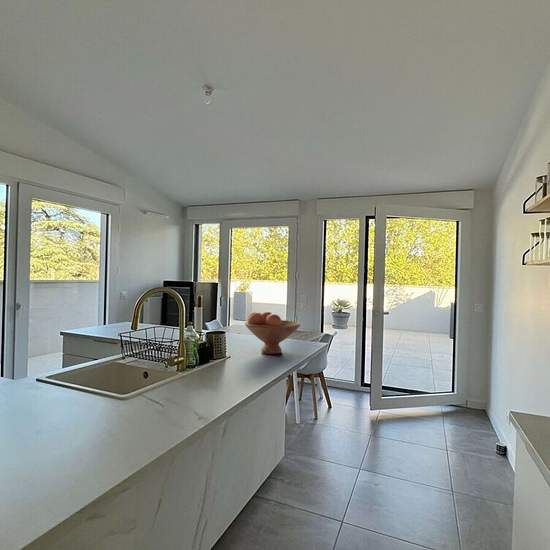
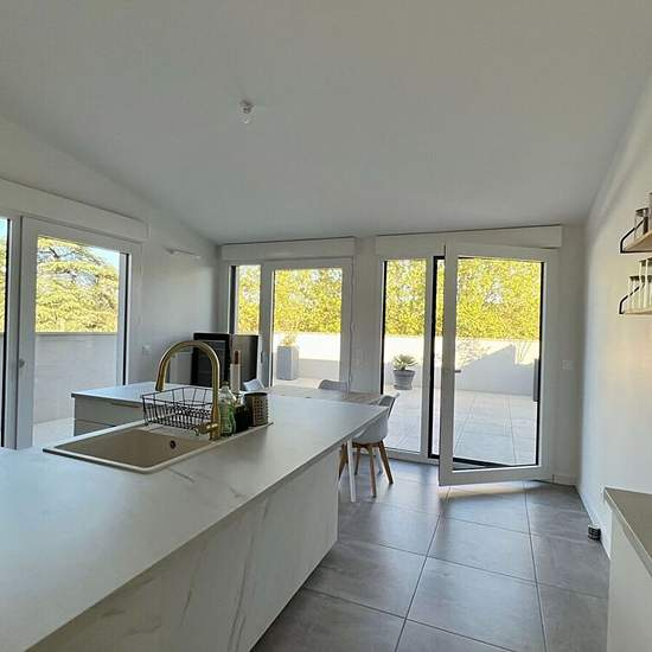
- fruit bowl (272, 331)
